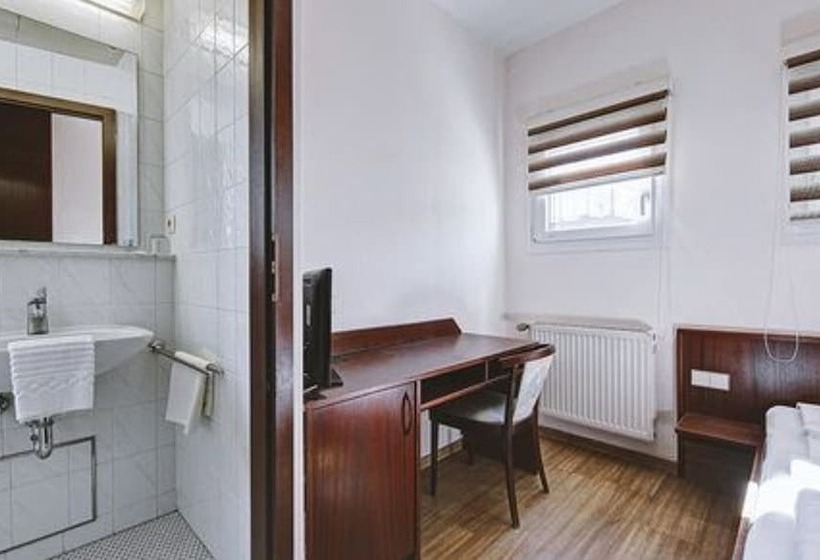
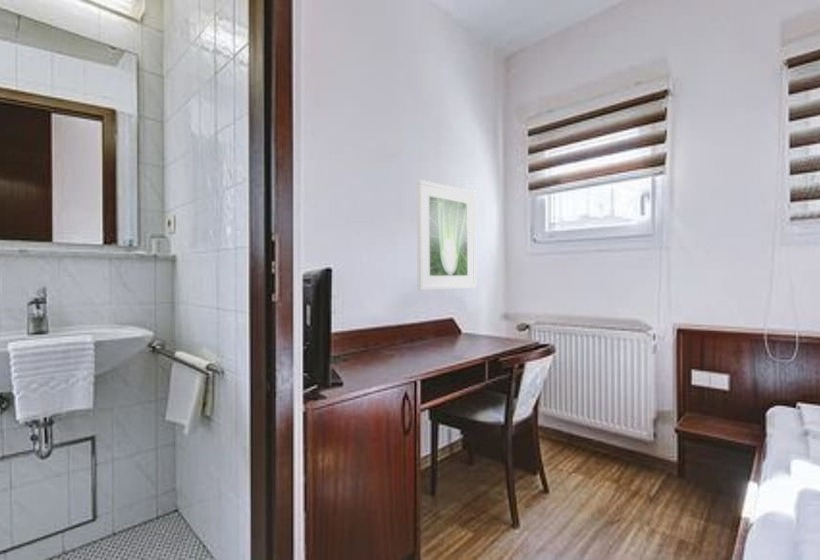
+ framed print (448, 237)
